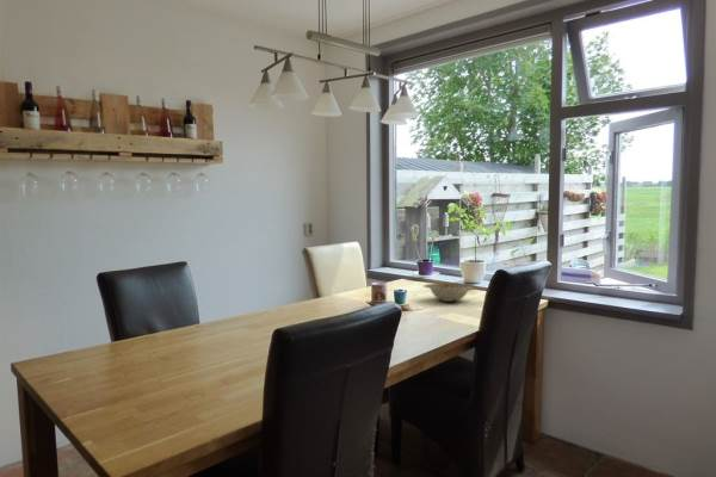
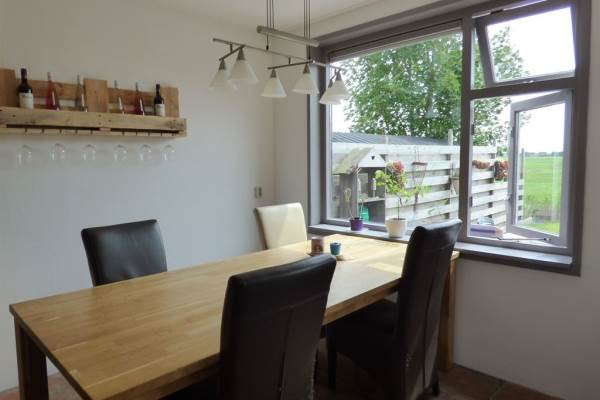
- decorative bowl (449, 292)
